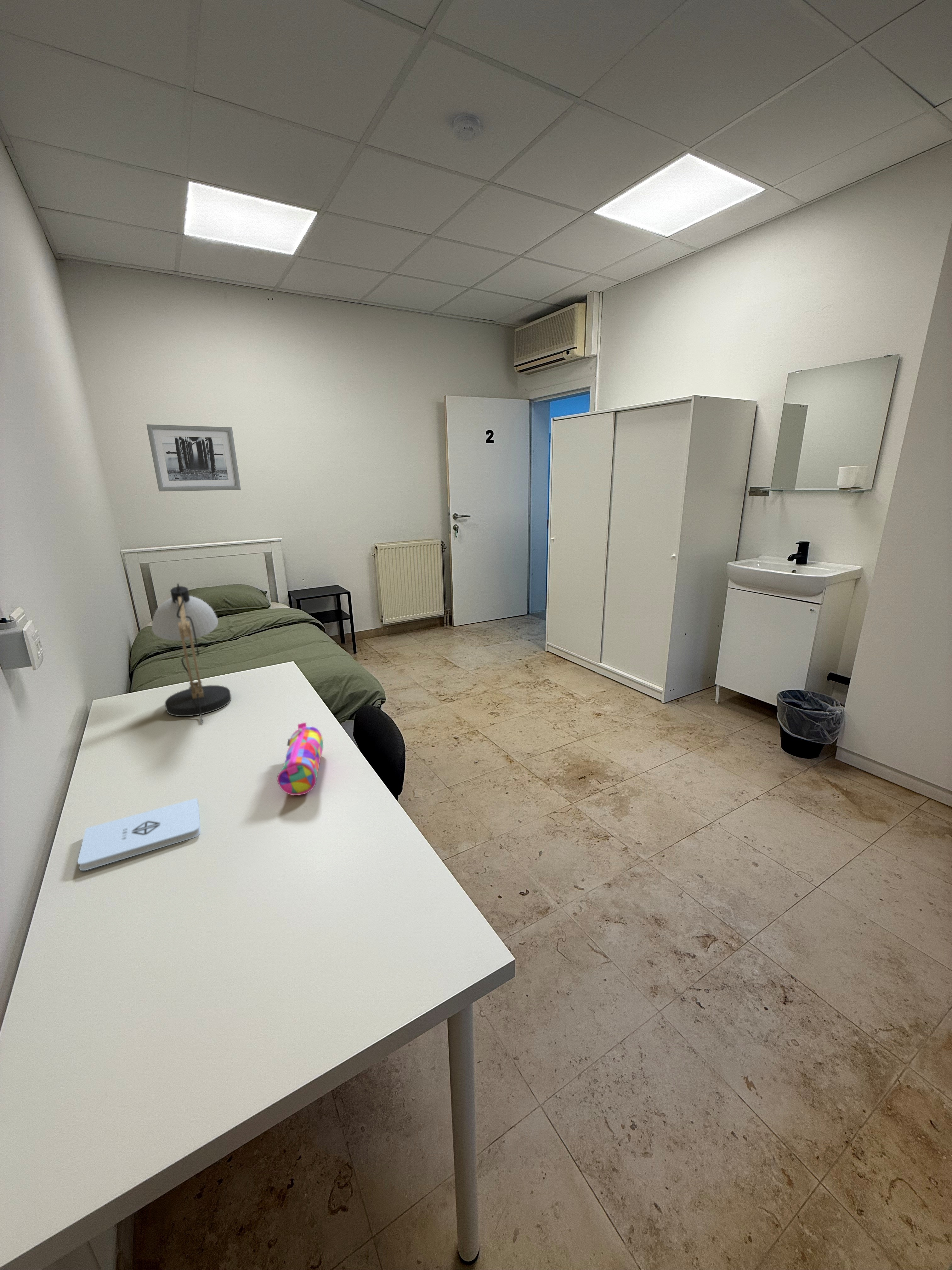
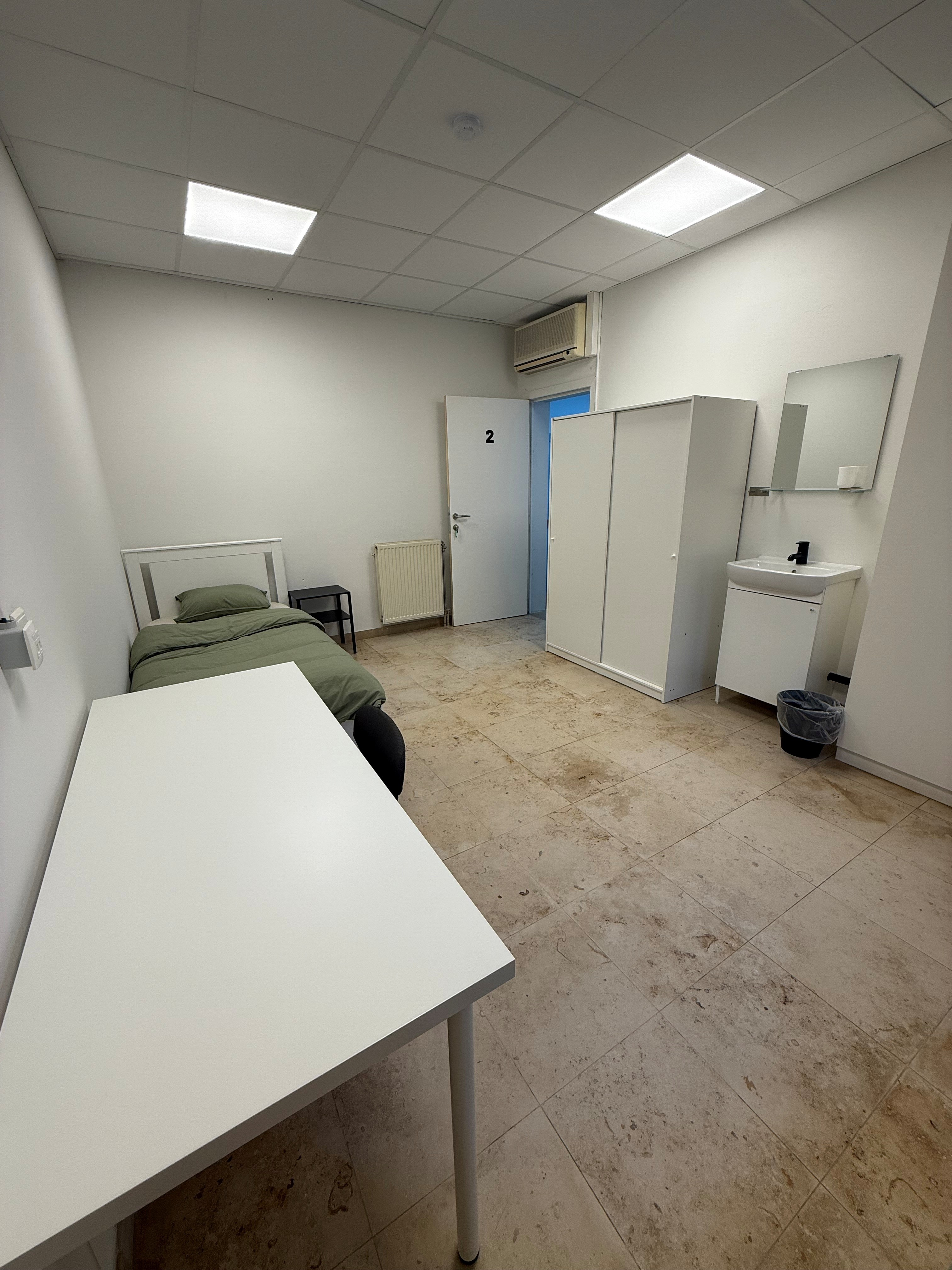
- notepad (143, 832)
- desk lamp (190, 644)
- pencil case (302, 758)
- wall art (196, 459)
